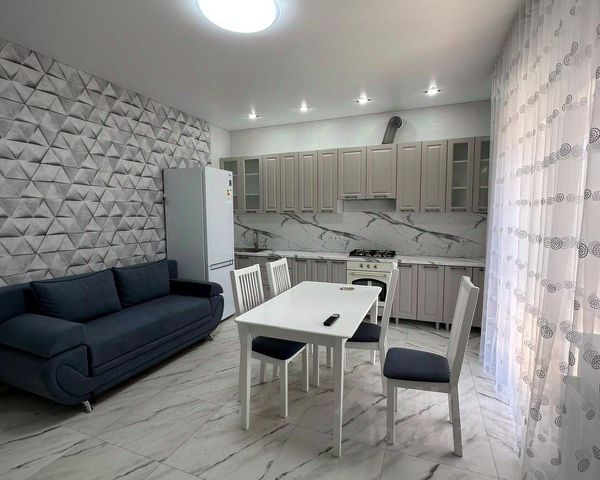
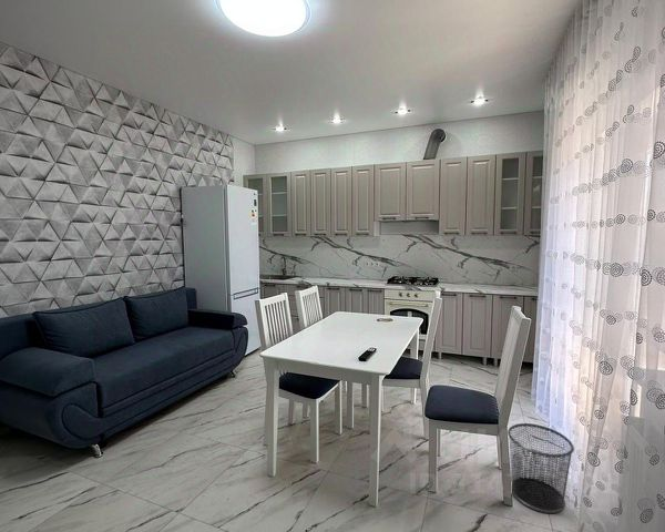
+ waste bin (538, 467)
